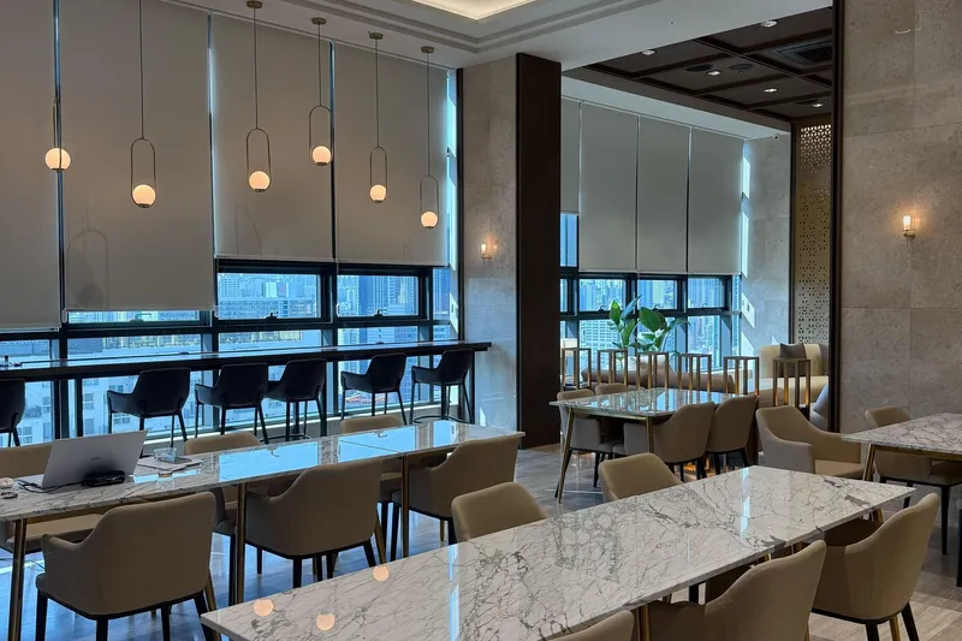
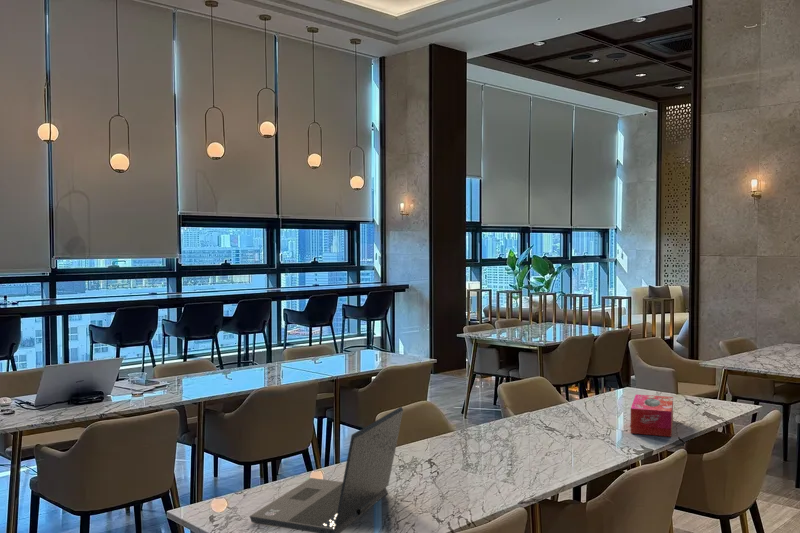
+ tissue box (652, 414)
+ laptop (346, 463)
